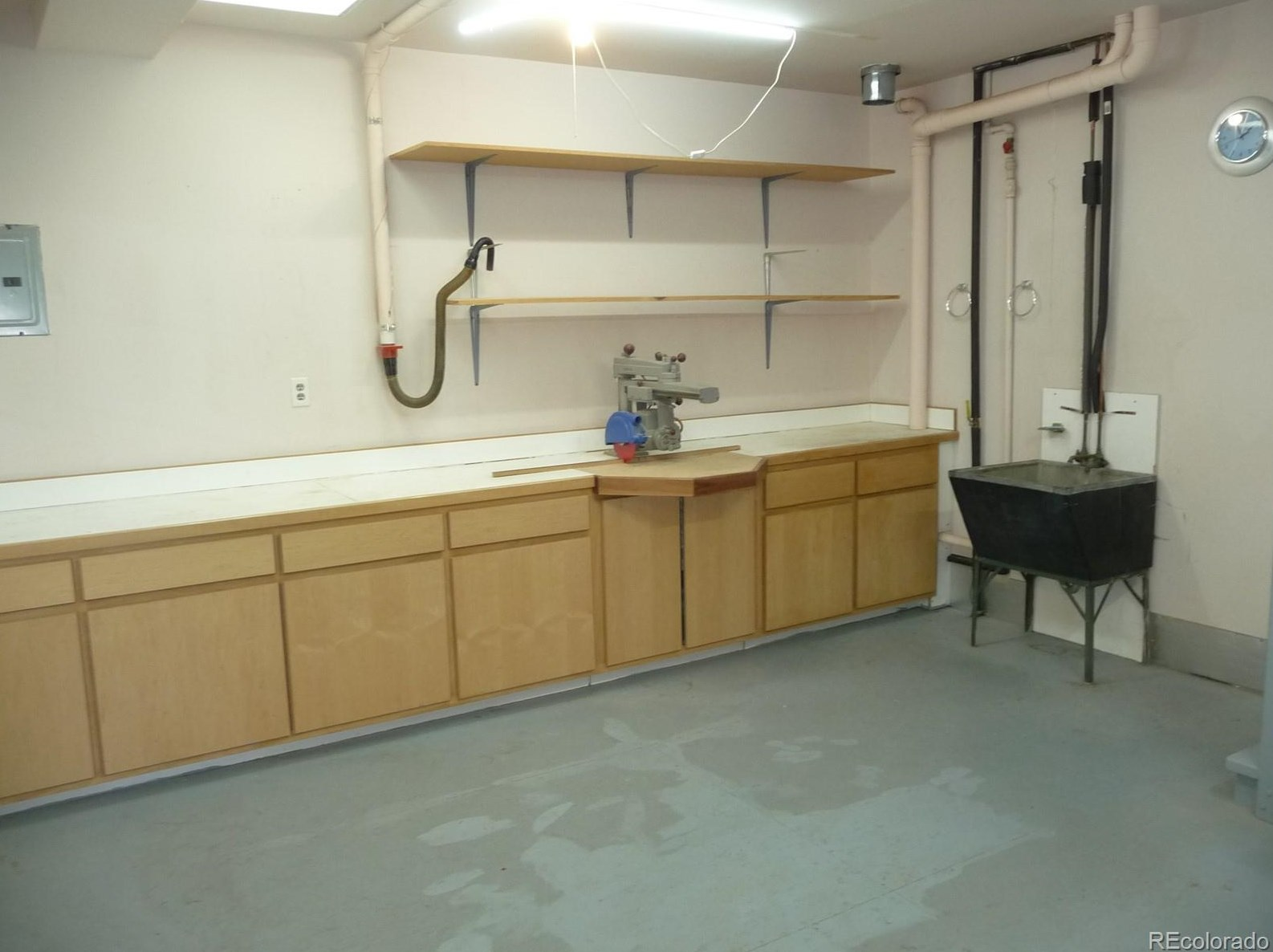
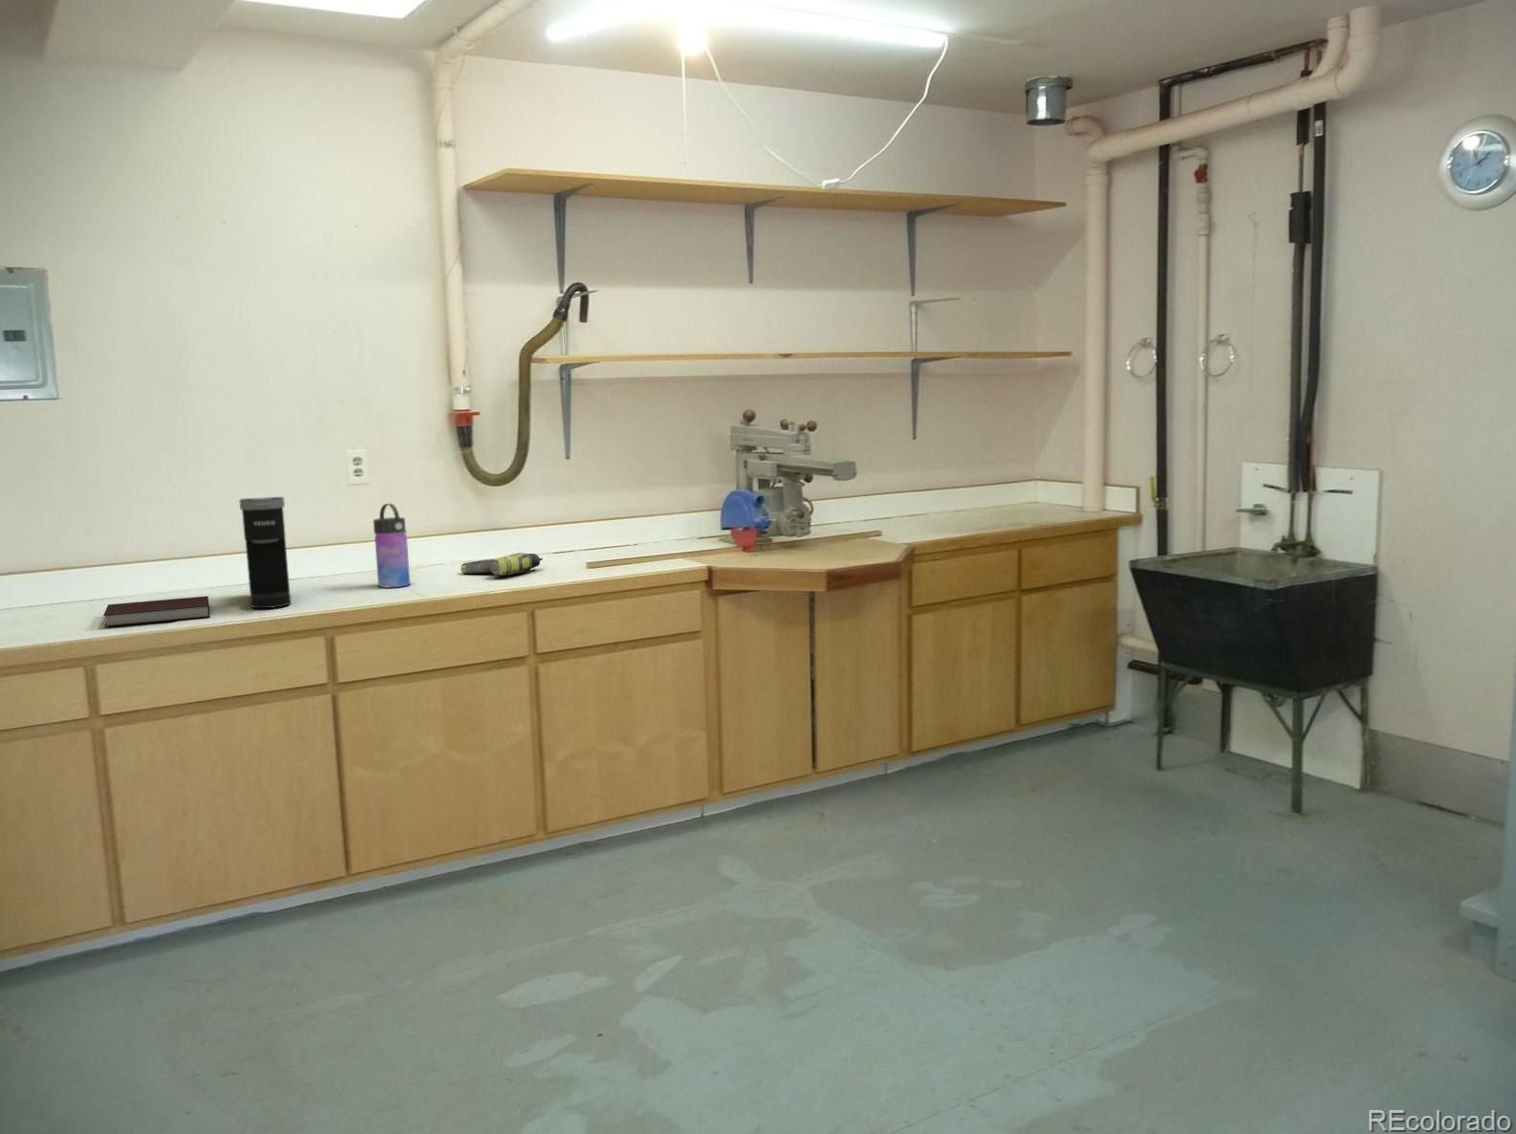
+ notebook (157, 610)
+ coffee maker (266, 549)
+ water bottle (391, 544)
+ power drill (498, 563)
